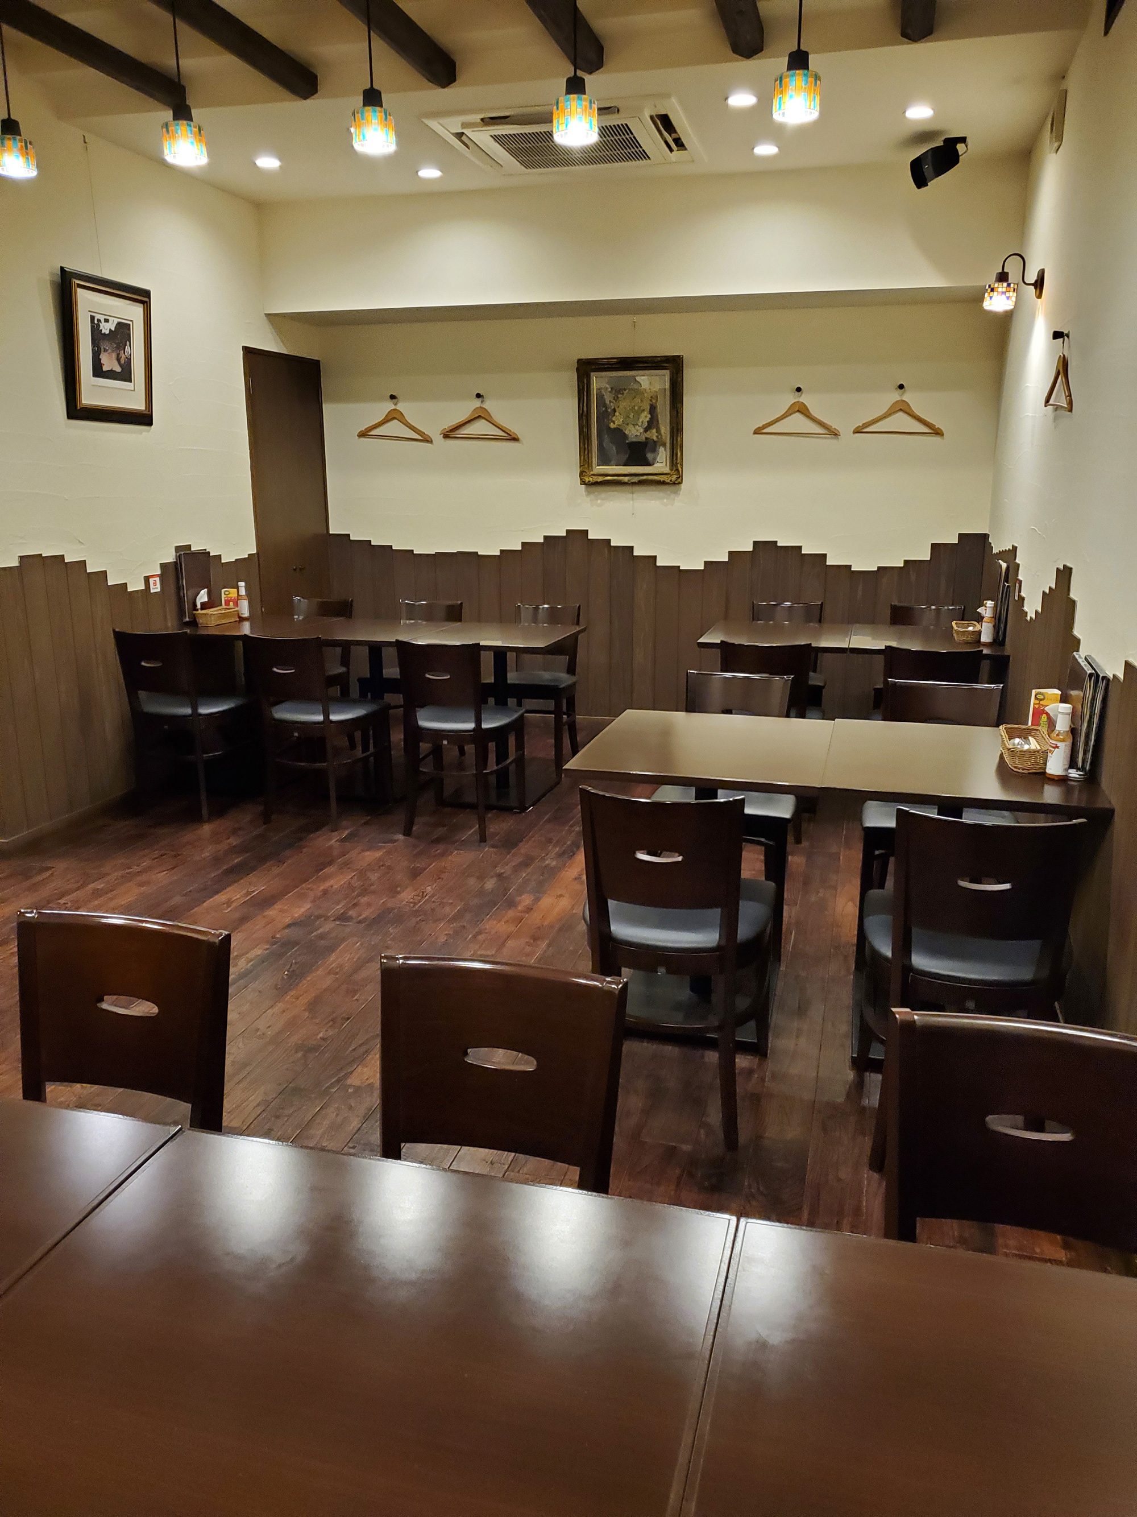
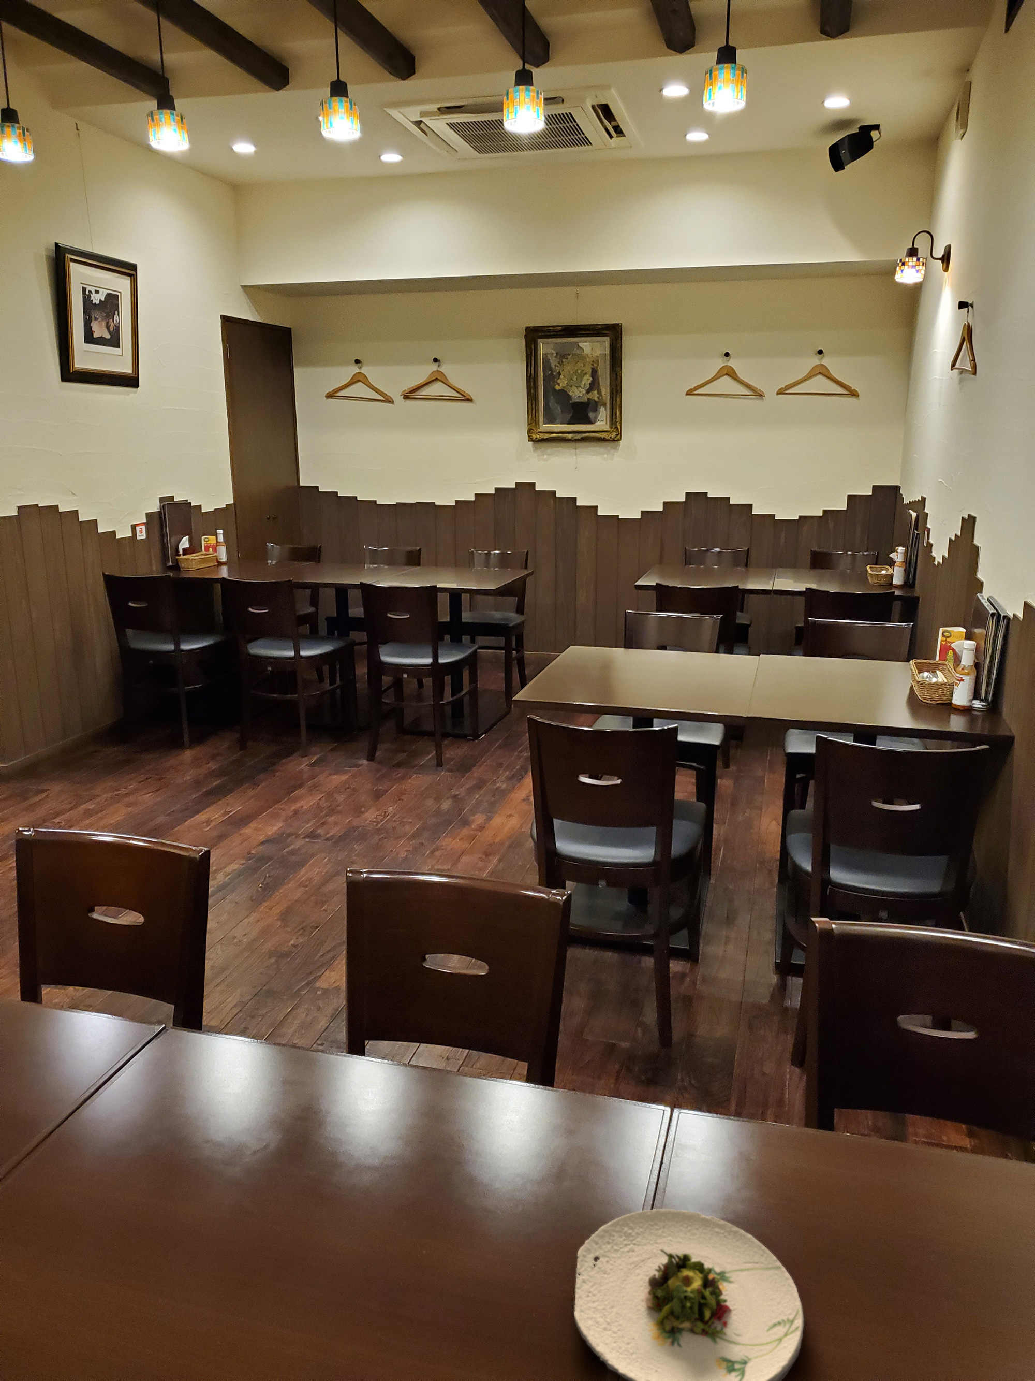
+ salad plate (688, 1285)
